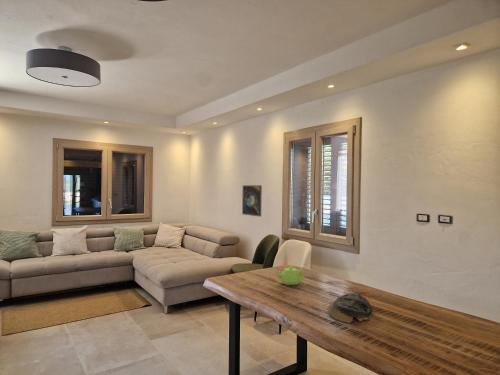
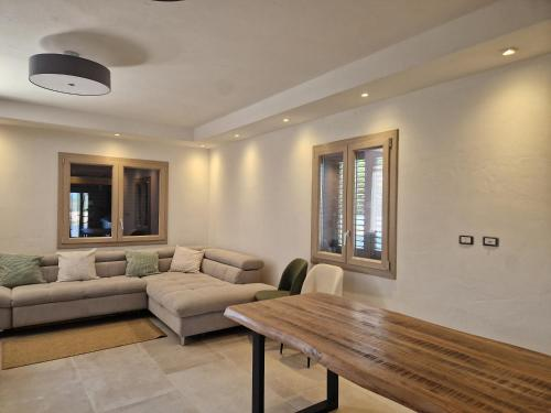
- teapot (289, 274)
- decorative bowl (351, 304)
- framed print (251, 200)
